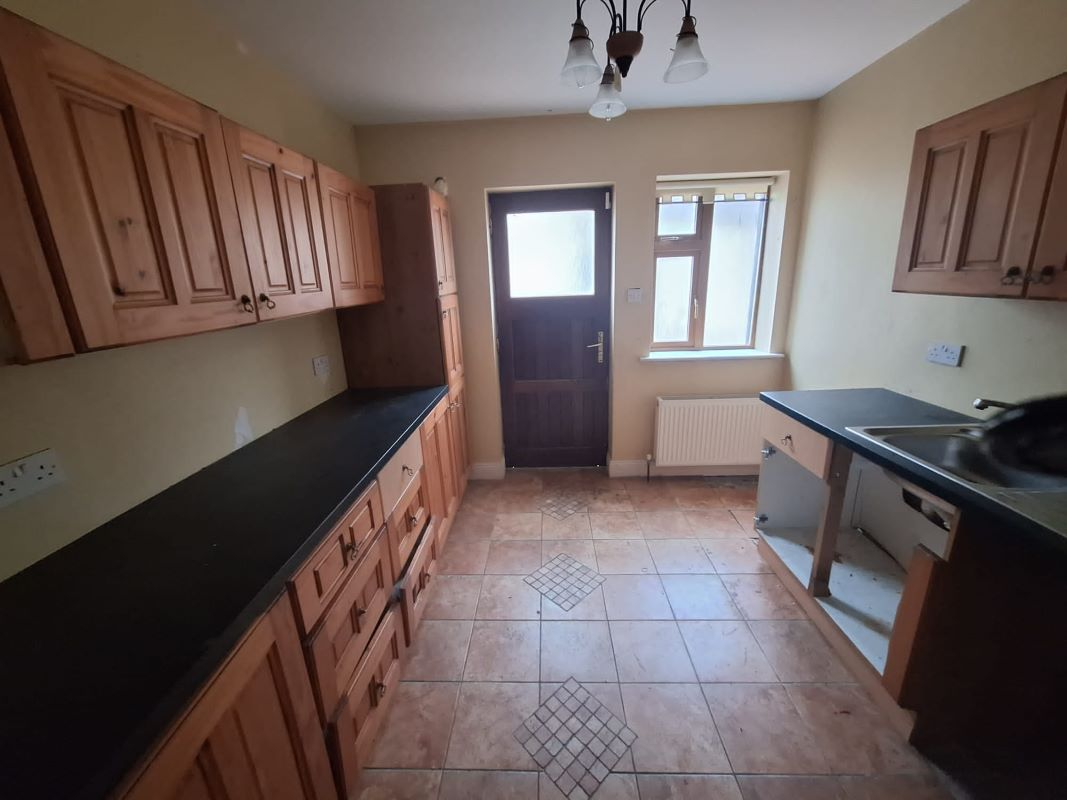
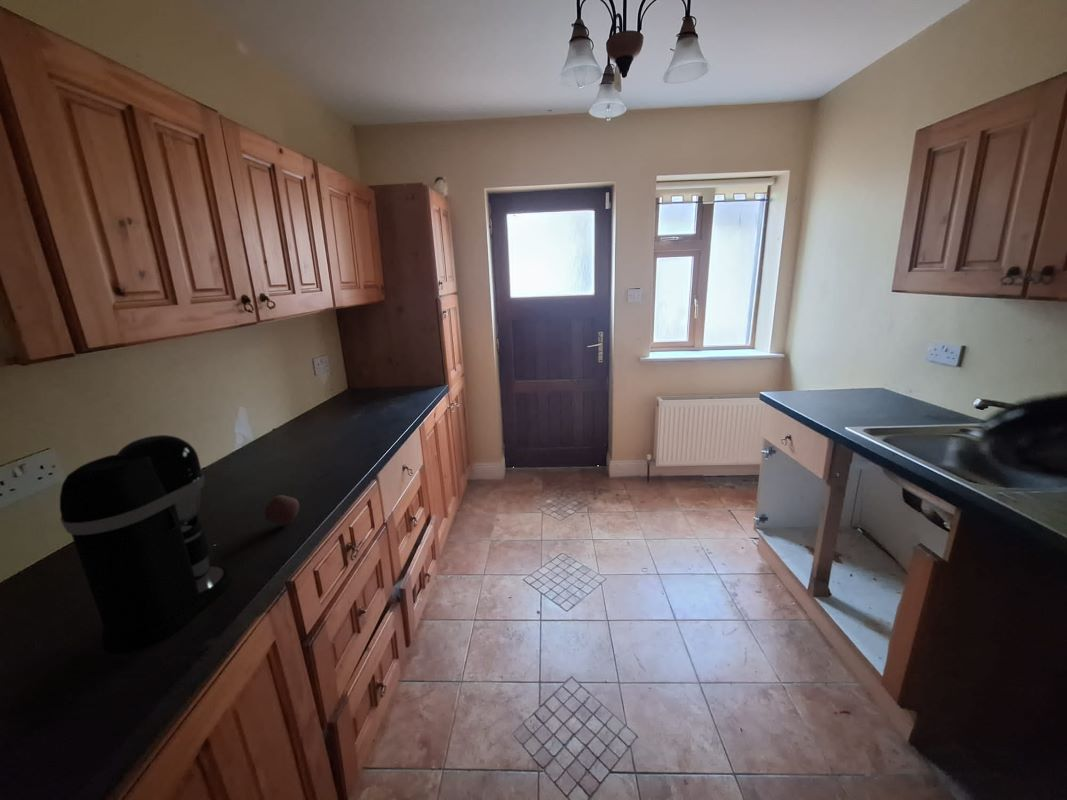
+ coffee maker (151, 531)
+ apple (282, 510)
